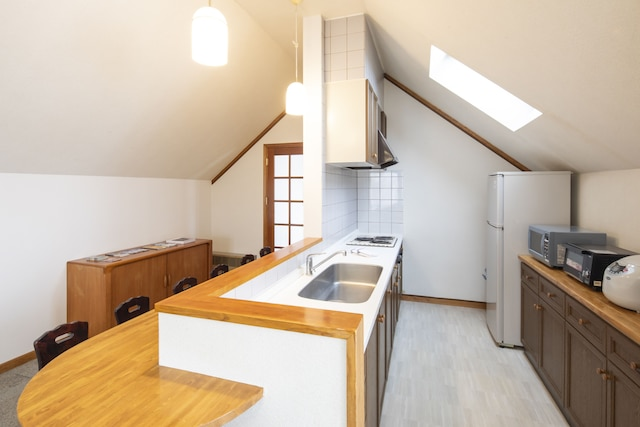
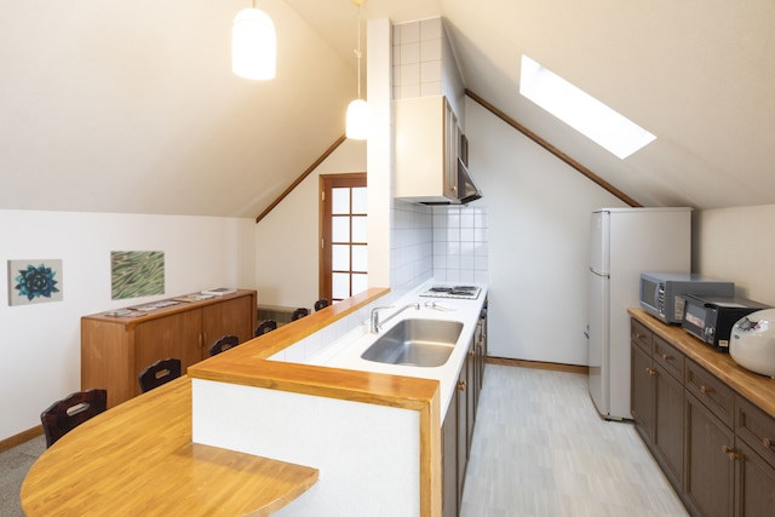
+ wall art (36, 281)
+ wall art (139, 274)
